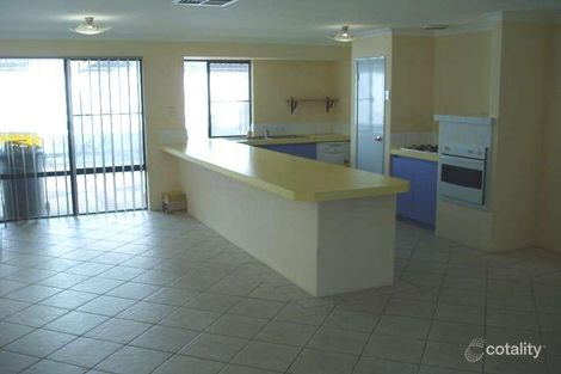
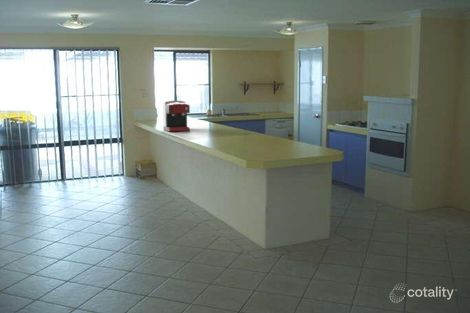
+ coffee maker (177, 115)
